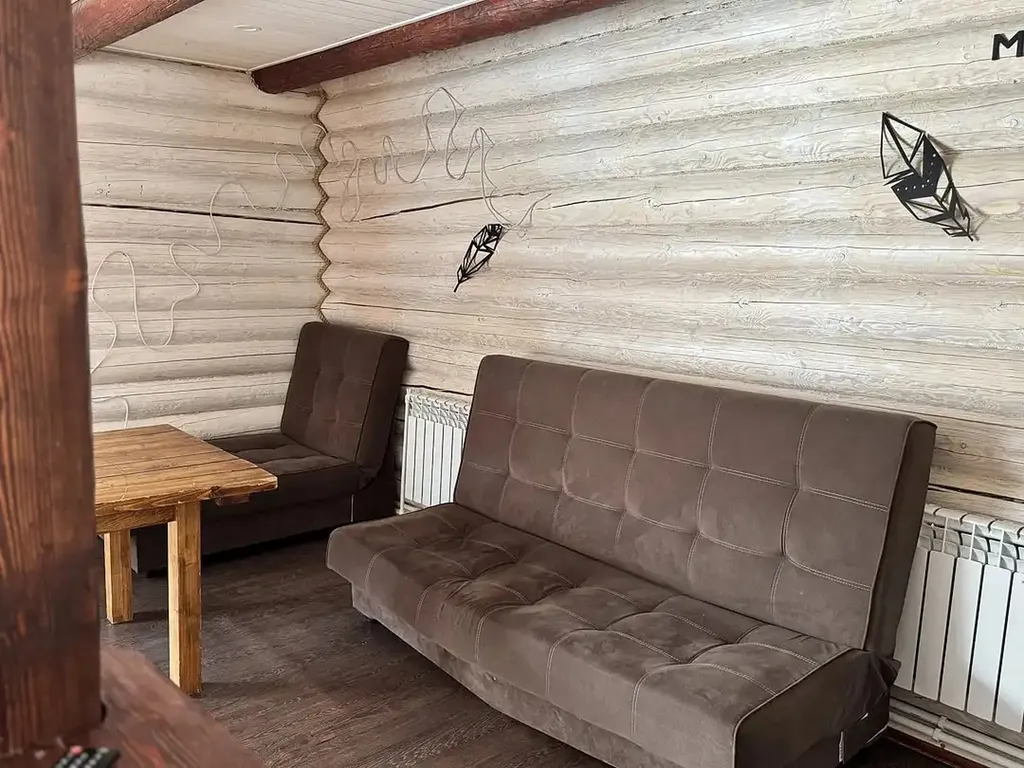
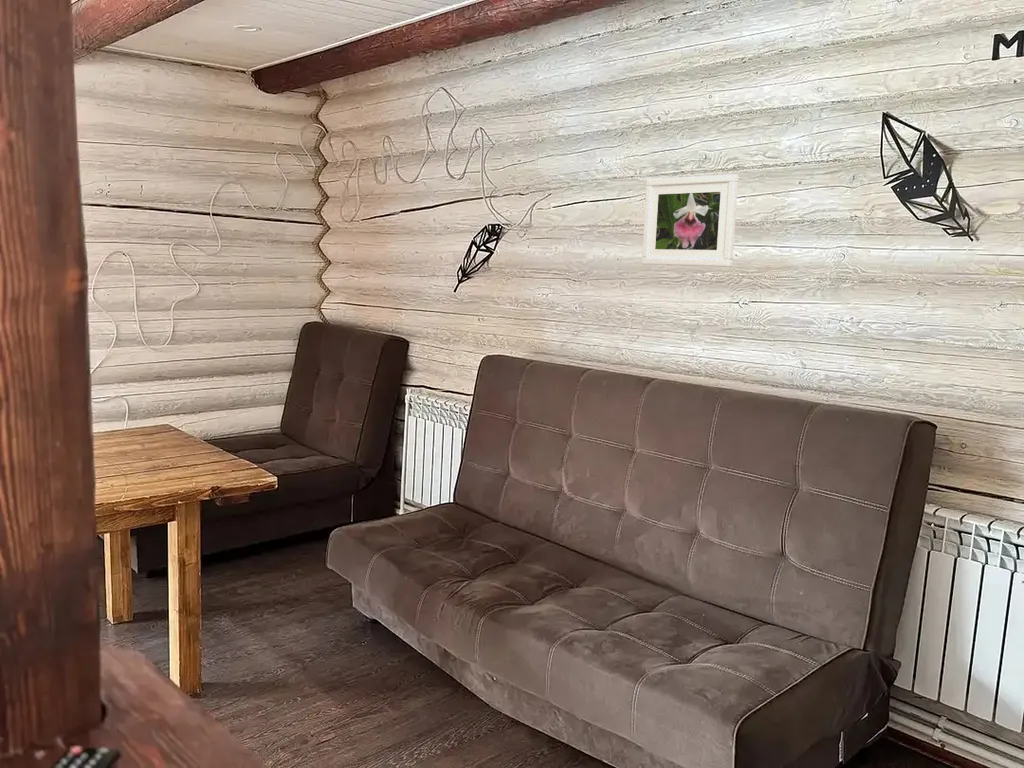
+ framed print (687, 221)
